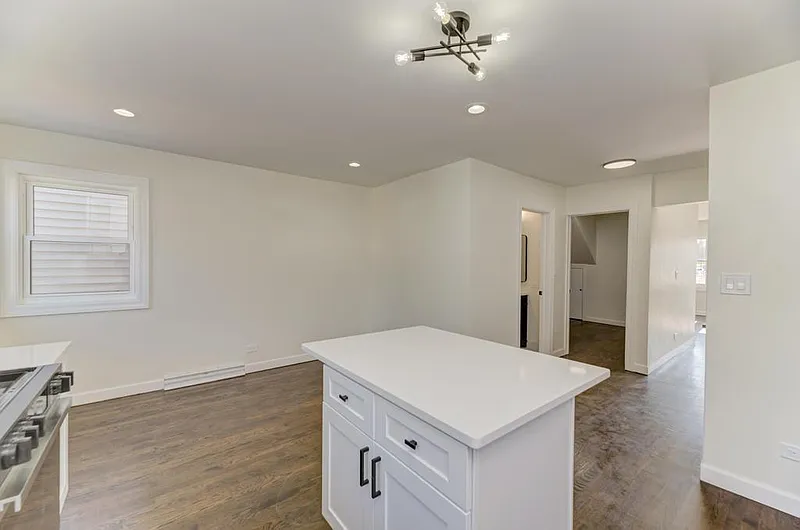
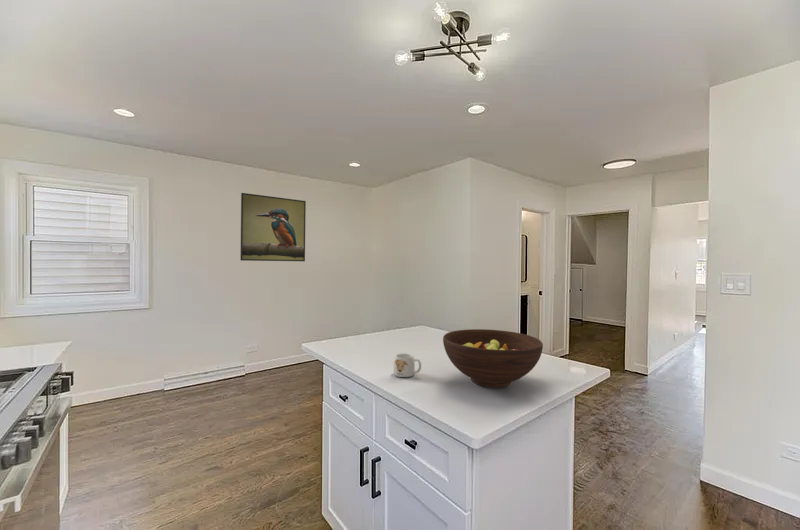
+ mug (407, 365)
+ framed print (274, 229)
+ fruit bowl (490, 360)
